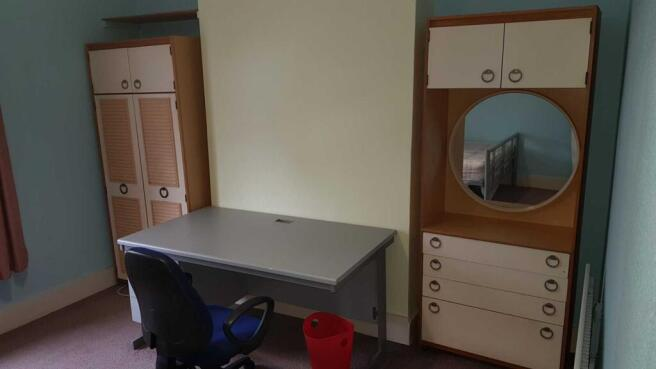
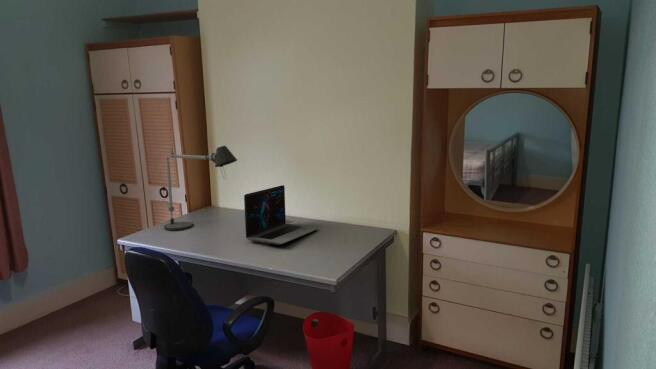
+ desk lamp (222, 175)
+ laptop (282, 213)
